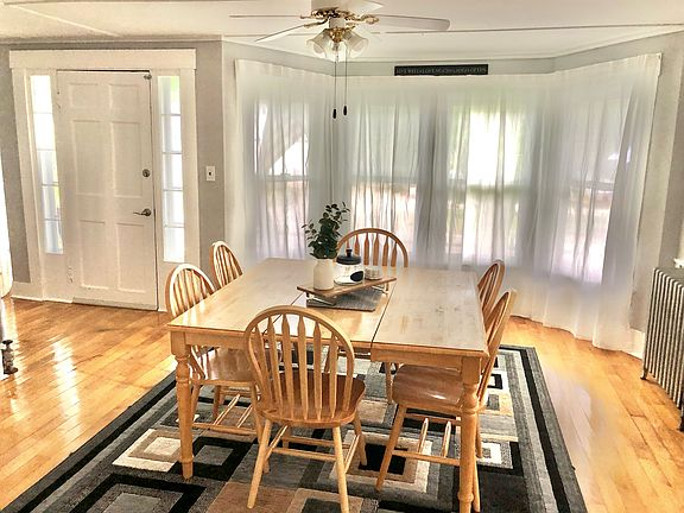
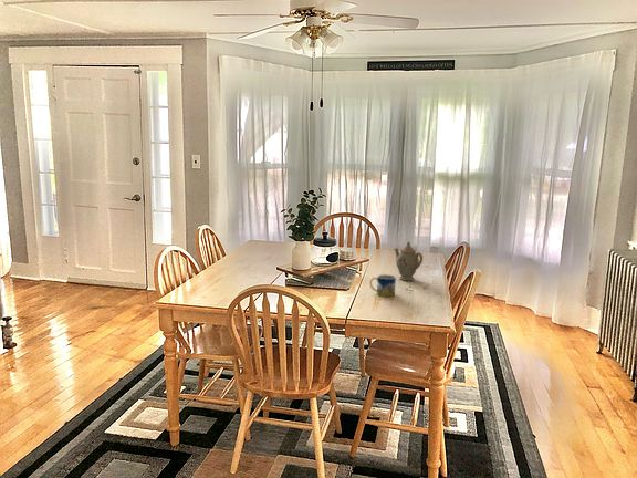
+ mug (382, 284)
+ chinaware (407, 260)
